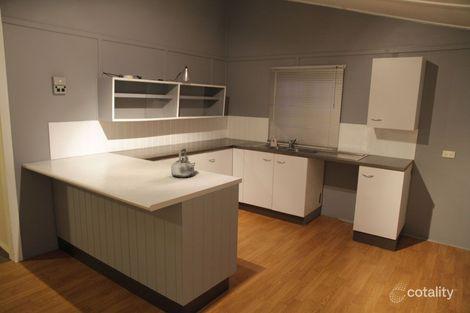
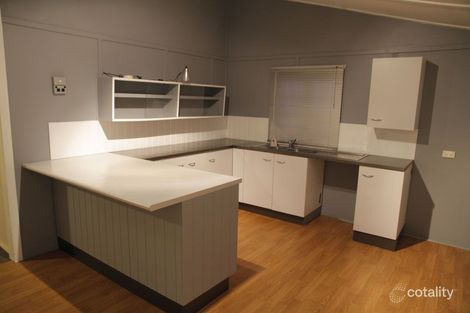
- kettle (183, 162)
